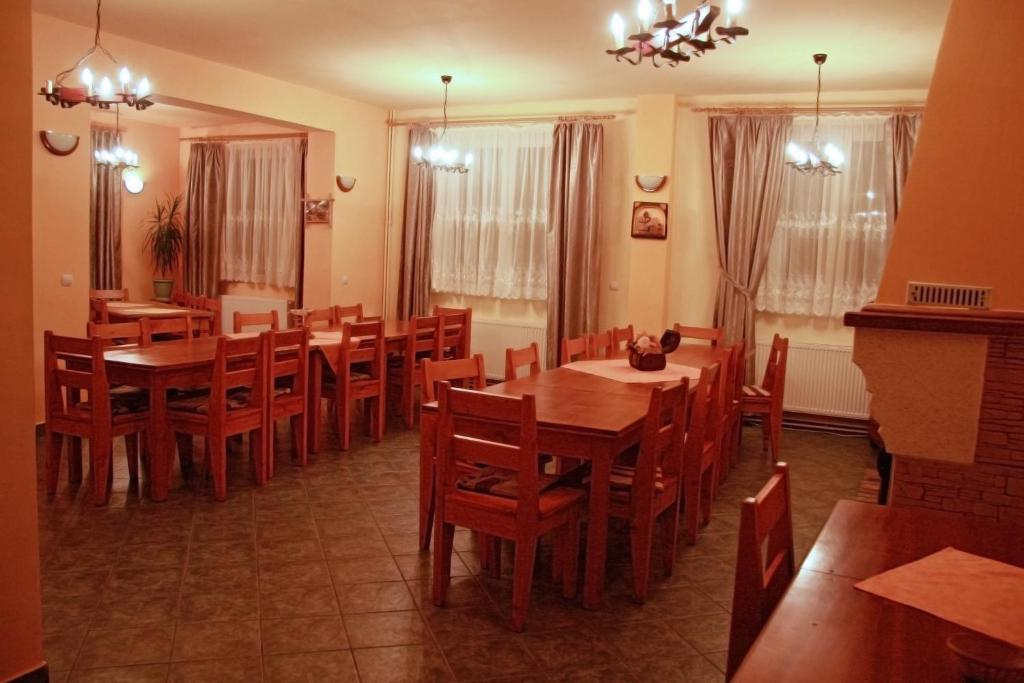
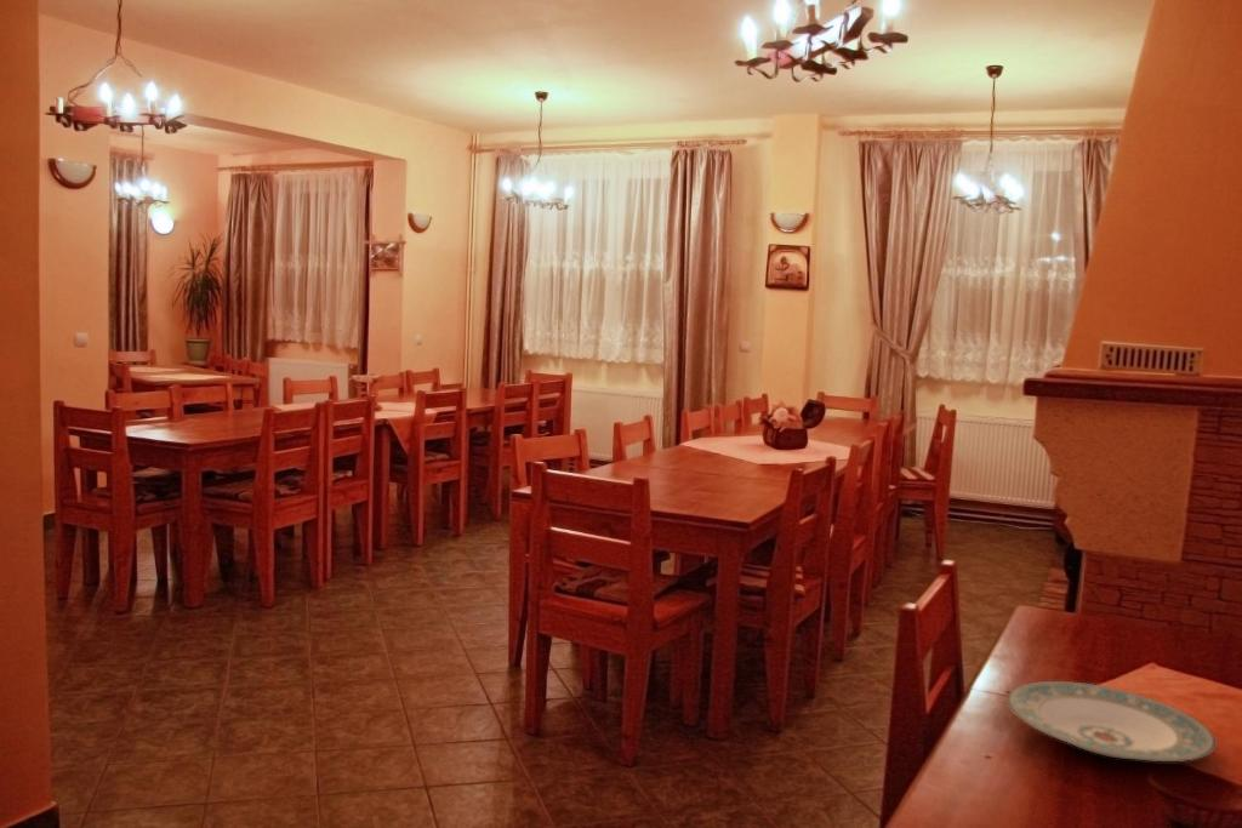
+ plate (1105, 727)
